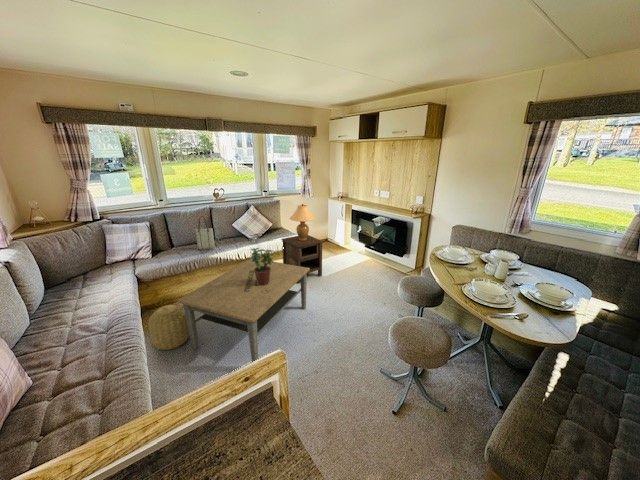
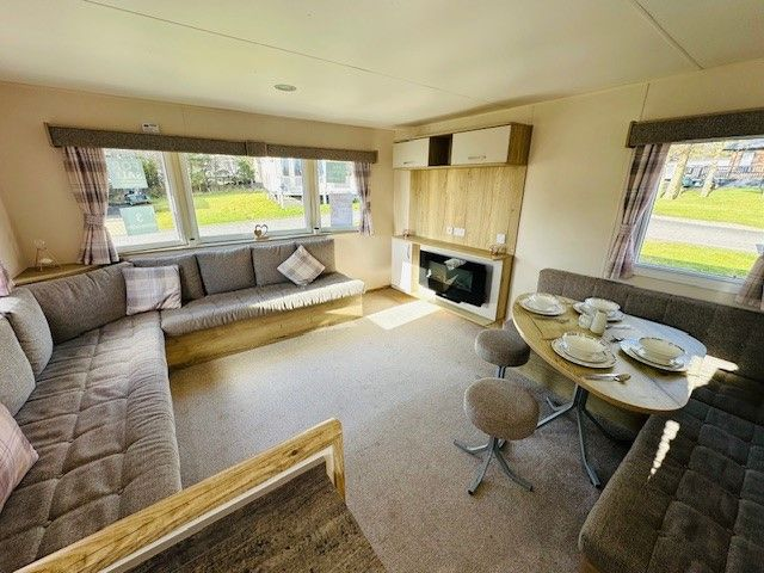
- nightstand (302, 257)
- potted plant (260, 265)
- tote bag (204, 232)
- basket (169, 324)
- coffee table (253, 304)
- table lamp (302, 222)
